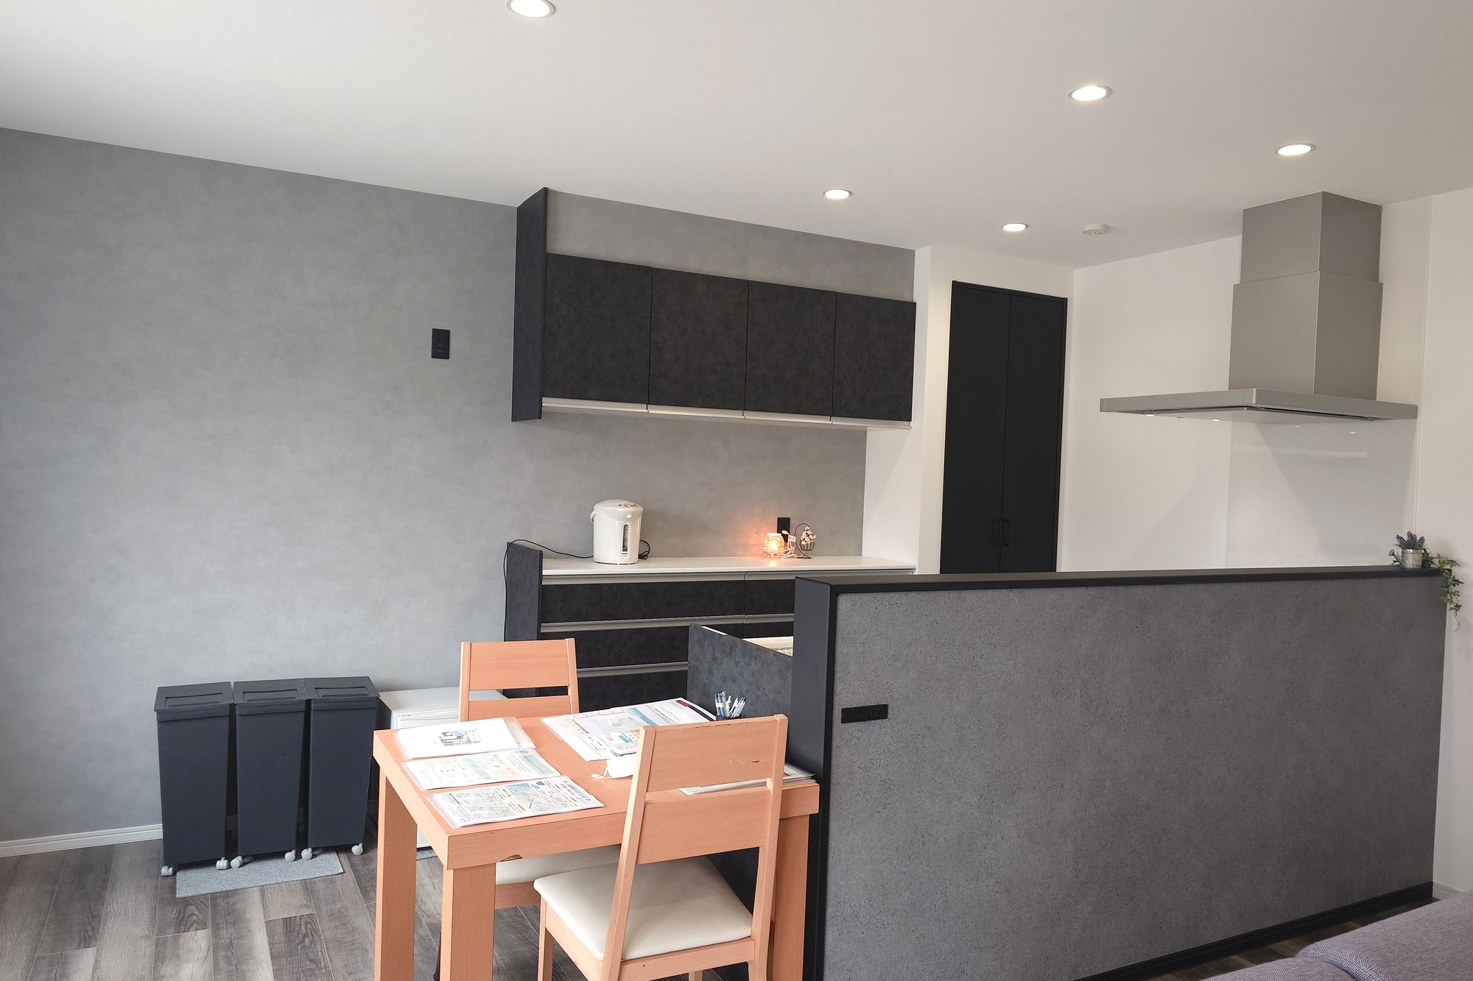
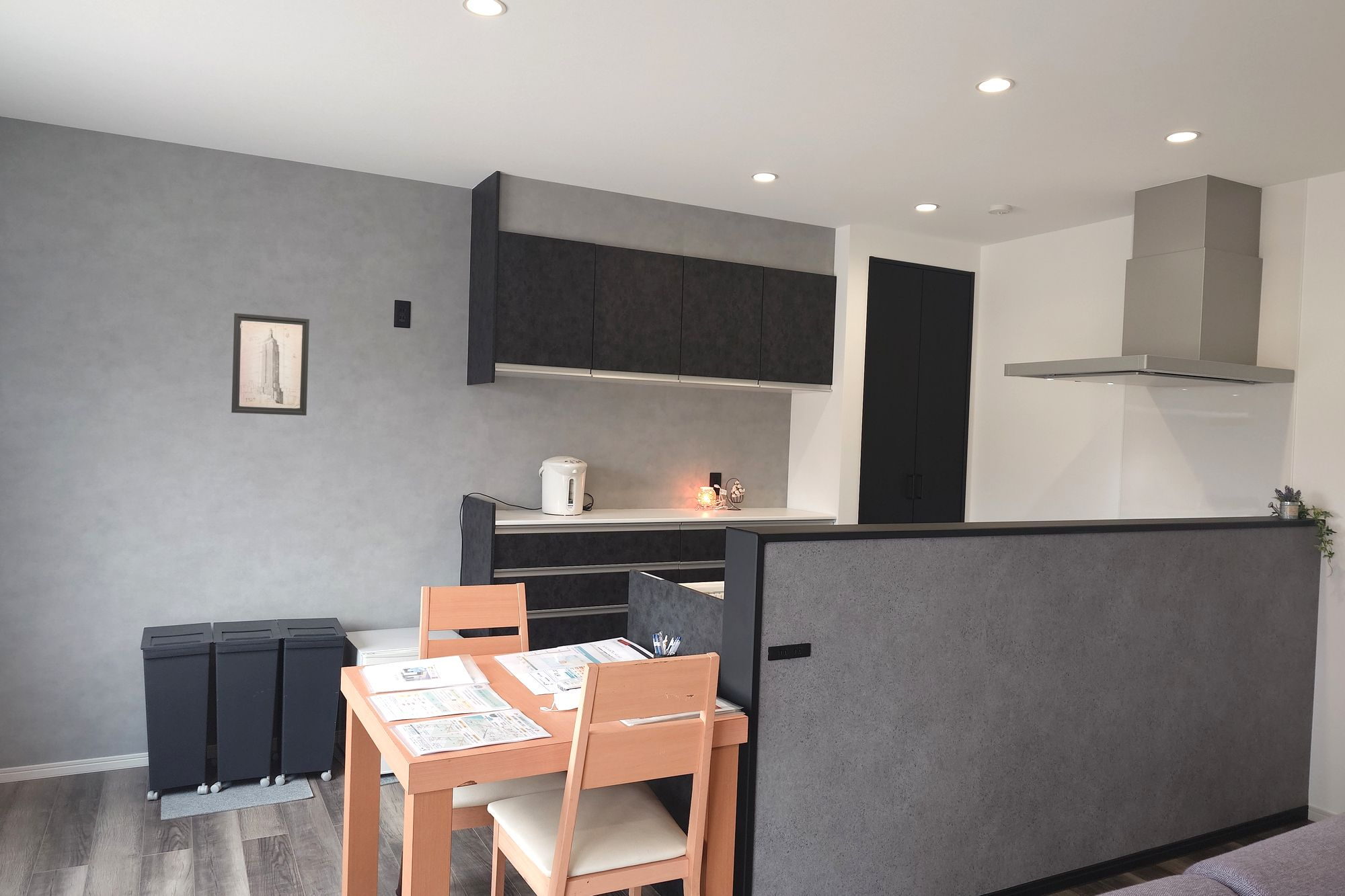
+ wall art (270, 365)
